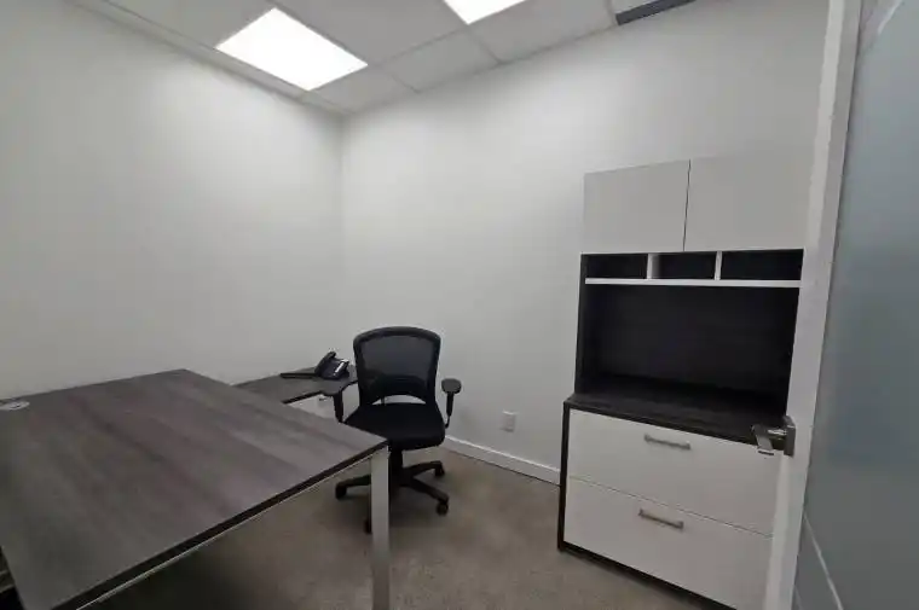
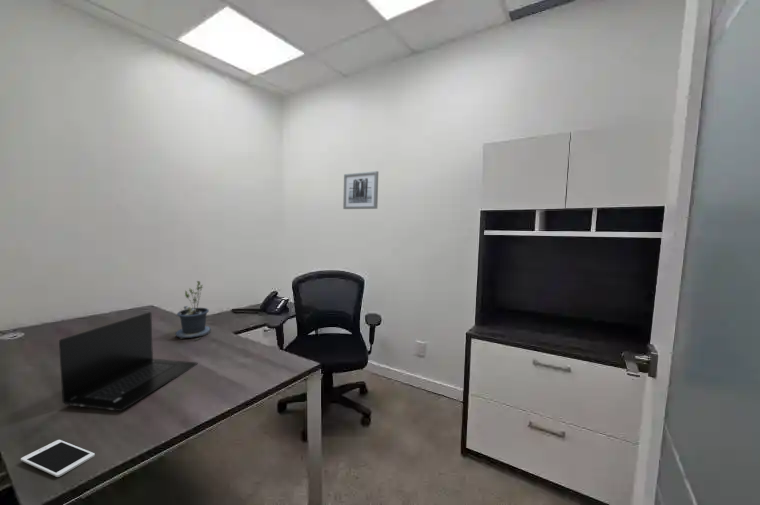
+ cell phone (58, 457)
+ wall art (360, 191)
+ laptop (138, 354)
+ potted plant (192, 306)
